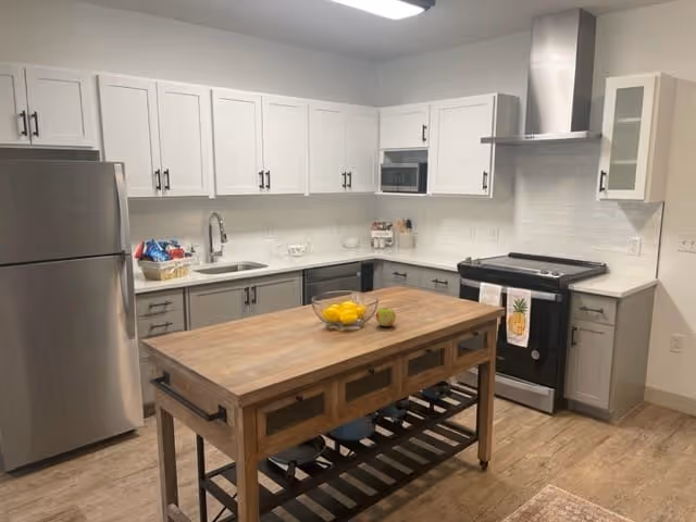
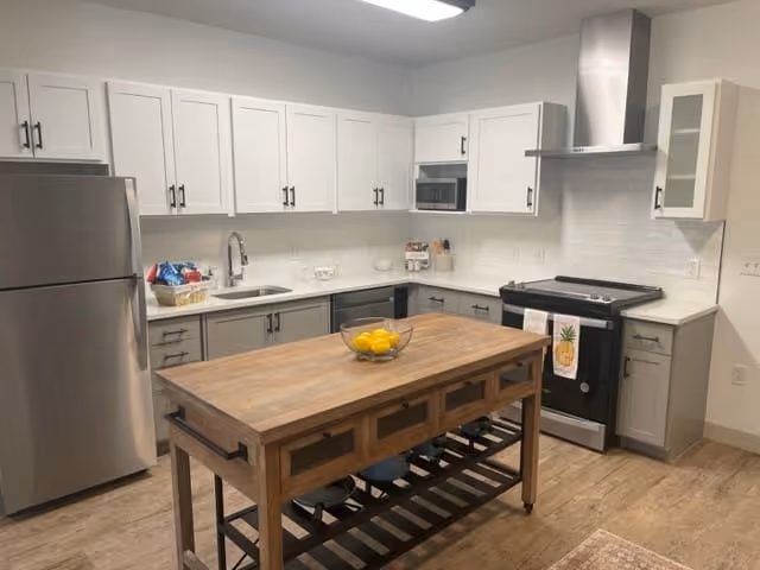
- apple (385, 316)
